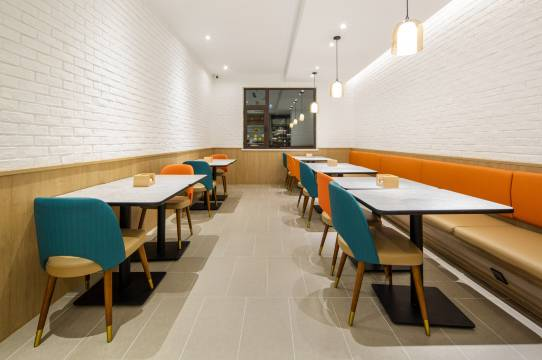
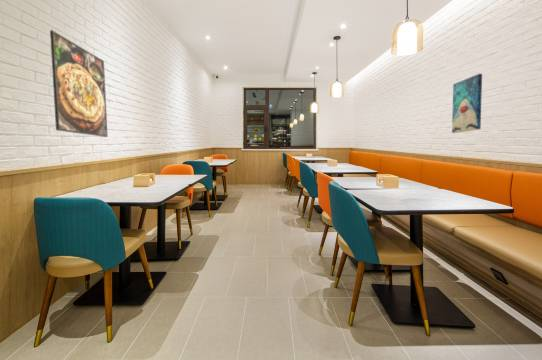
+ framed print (82, 91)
+ wall art (466, 105)
